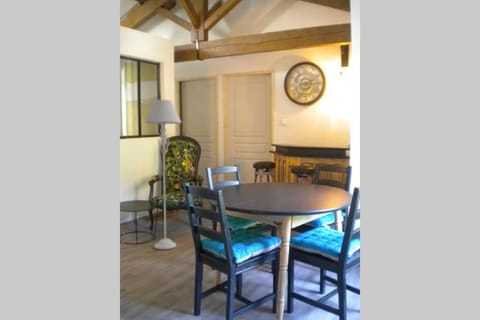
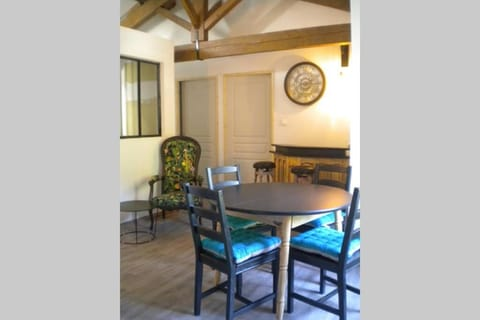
- floor lamp (164, 174)
